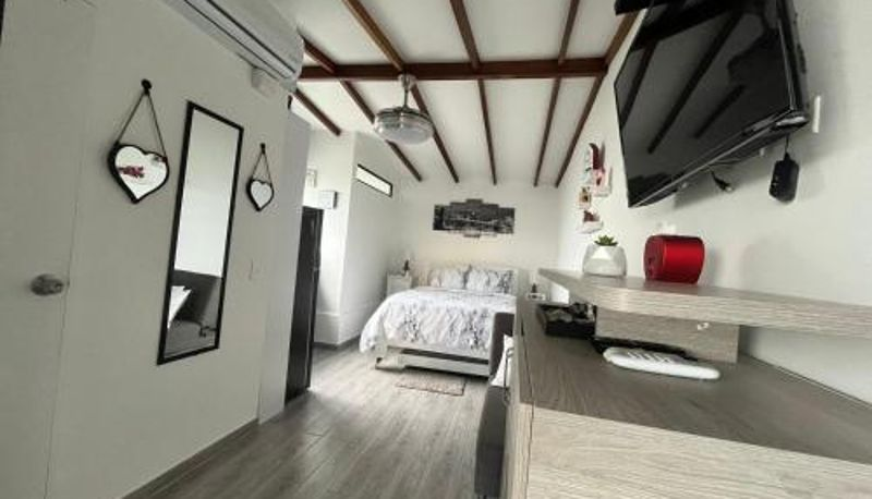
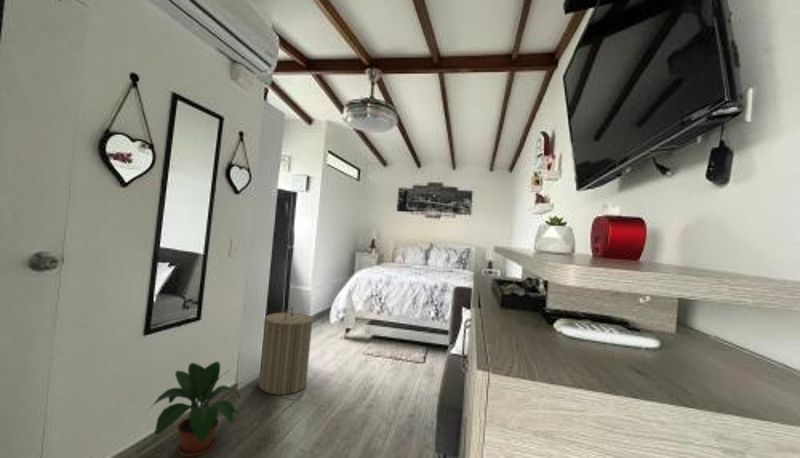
+ laundry hamper (286, 345)
+ potted plant (198, 400)
